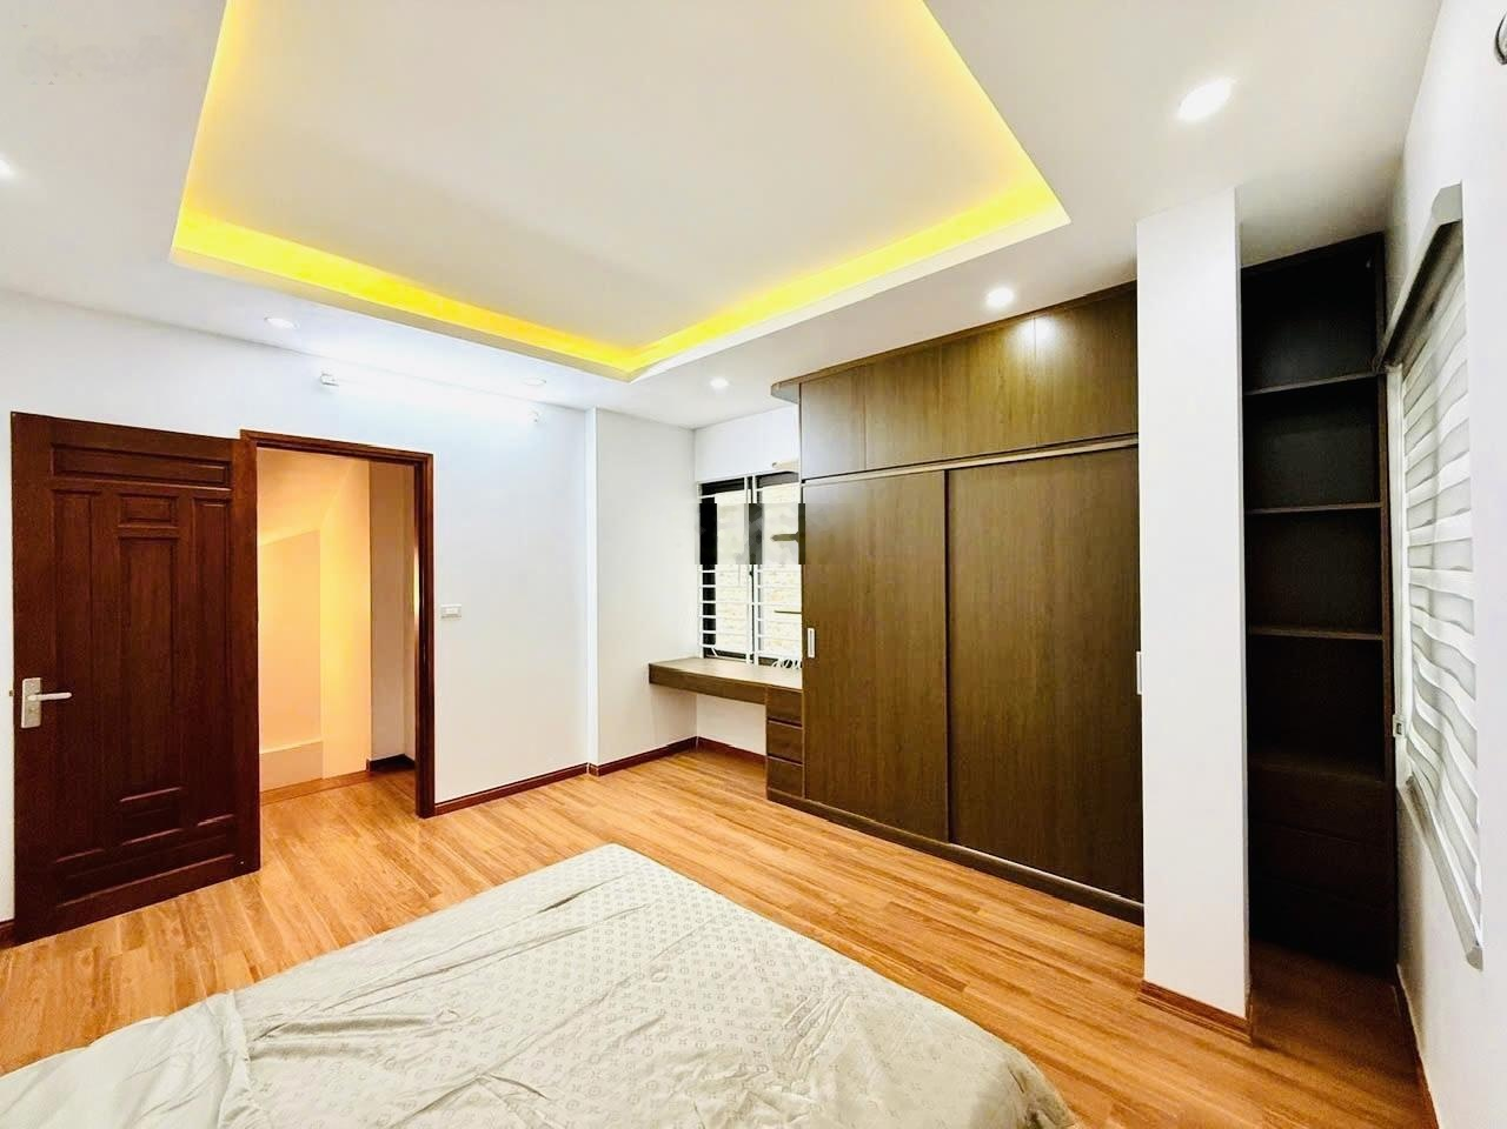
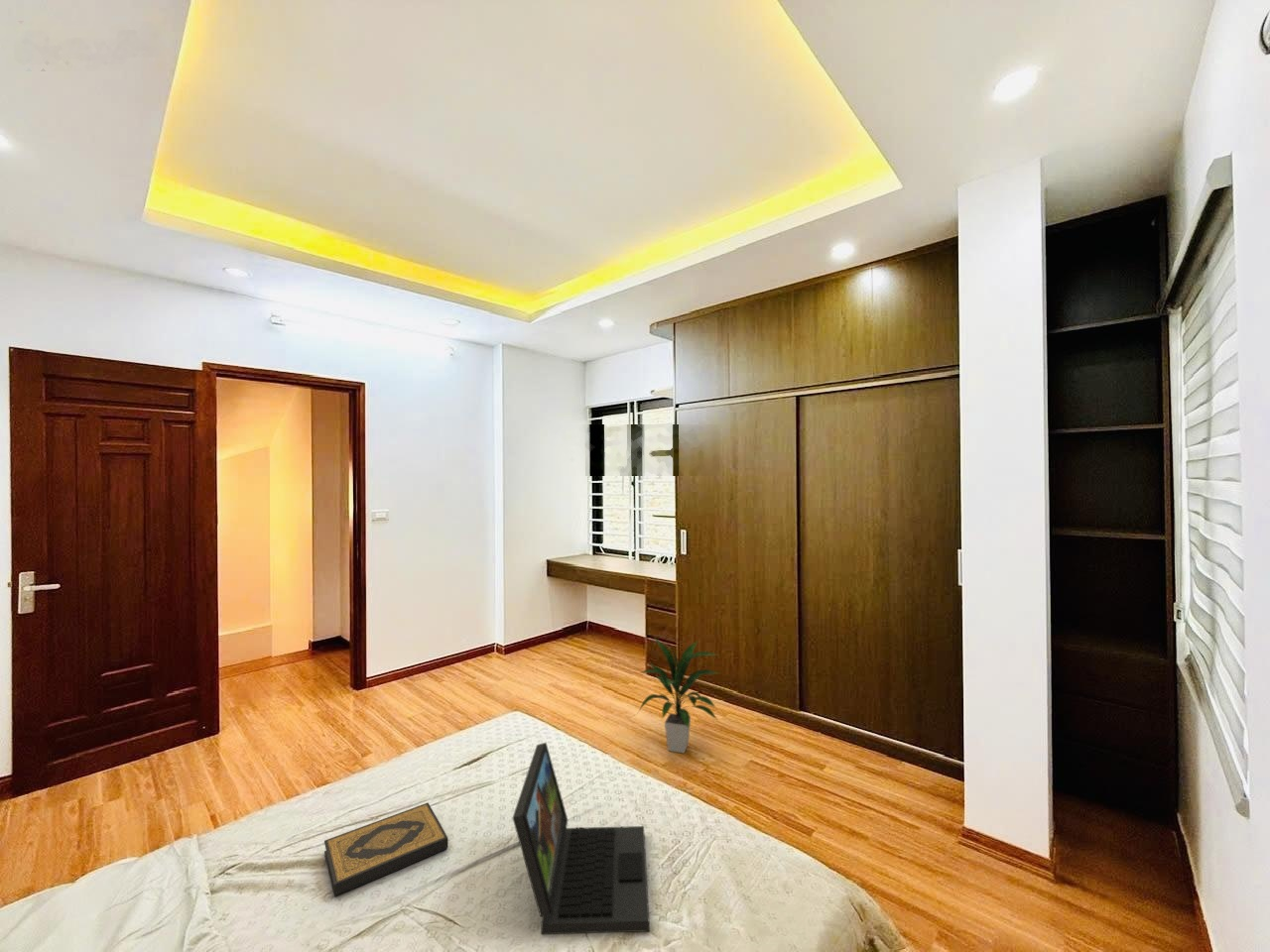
+ indoor plant (680, 692)
+ hardback book (386, 844)
+ laptop (585, 828)
